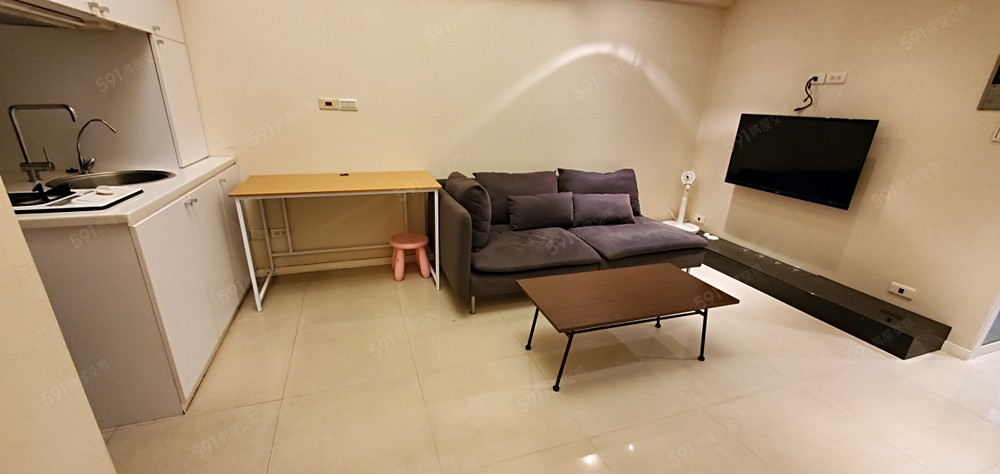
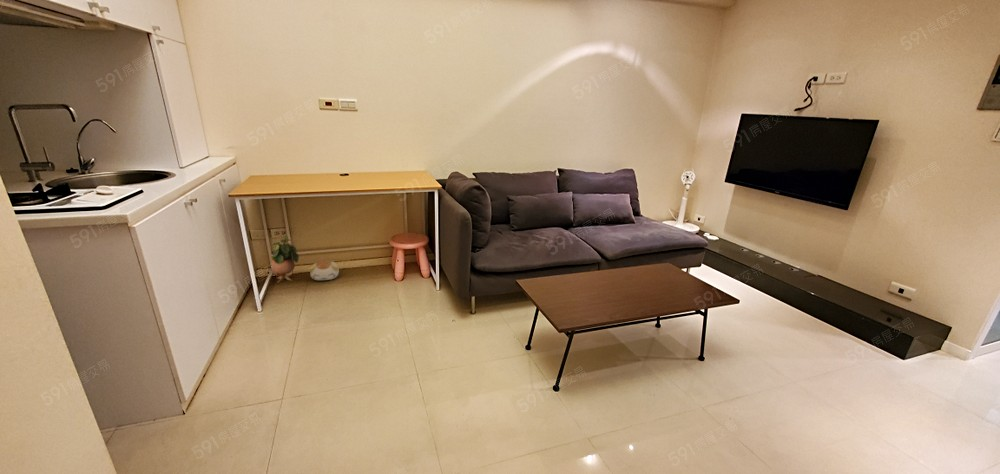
+ plush toy (324, 268)
+ potted plant (285, 258)
